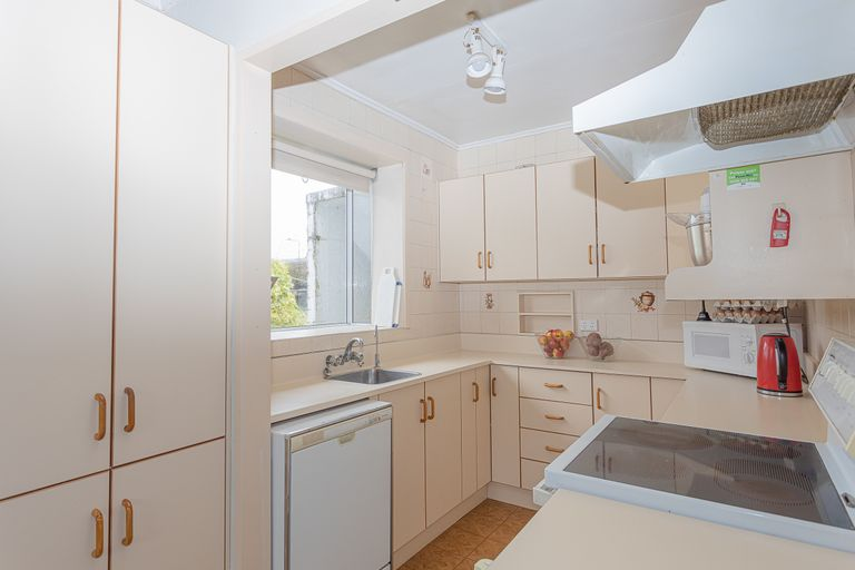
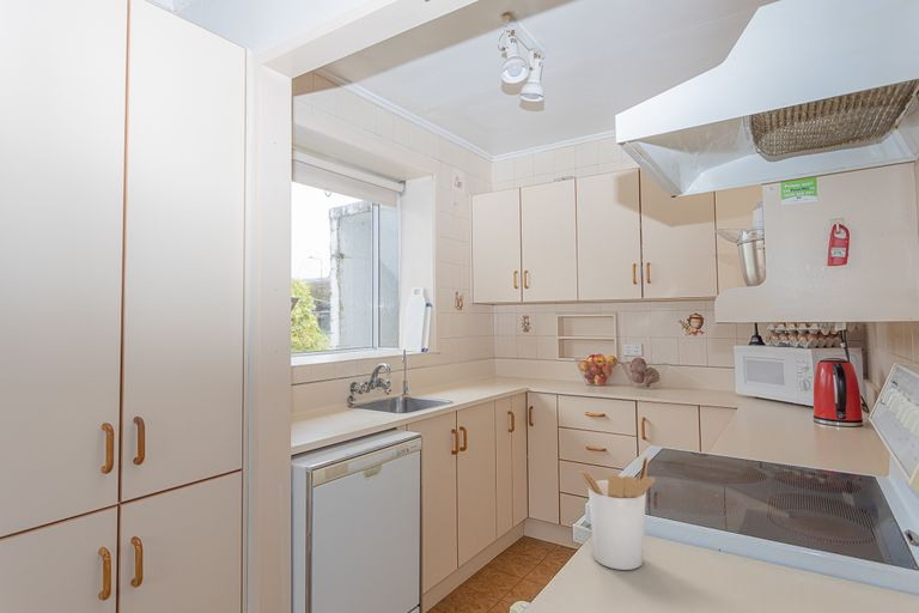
+ utensil holder (621, 511)
